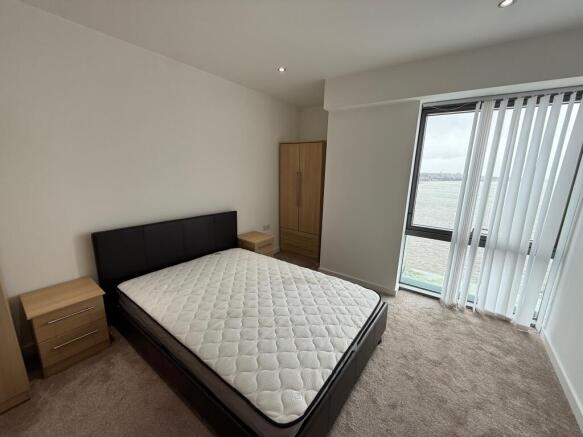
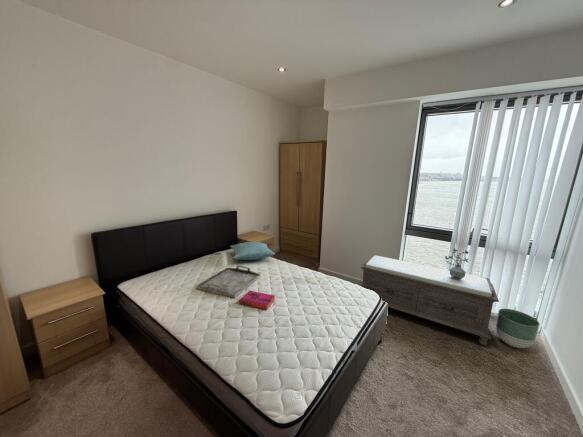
+ pillow (251, 250)
+ planter (515, 330)
+ bench (419, 292)
+ hardback book (257, 299)
+ potted plant (456, 262)
+ serving tray (230, 278)
